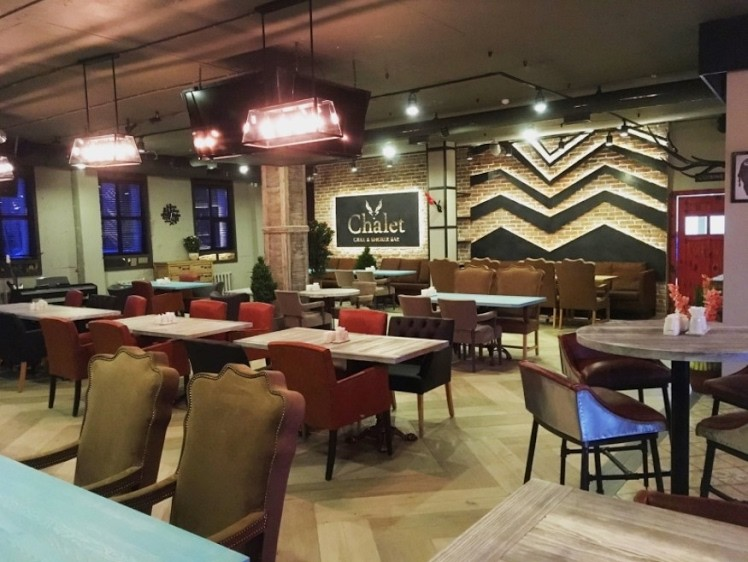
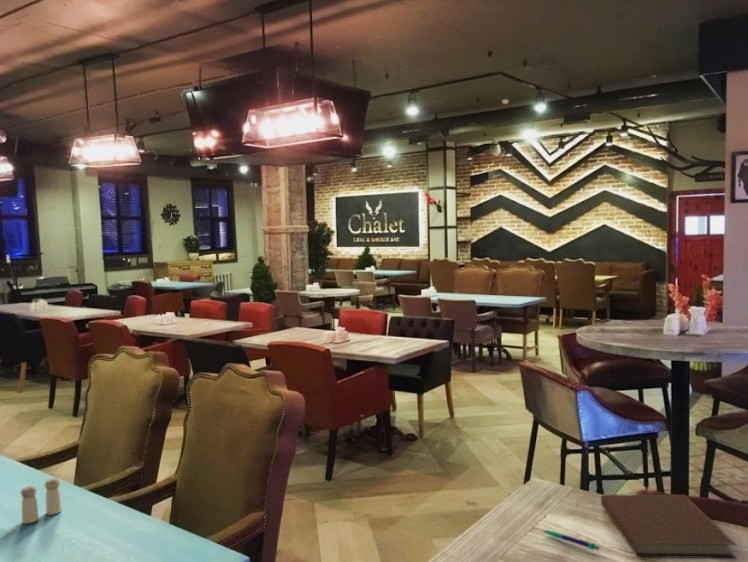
+ salt and pepper shaker (36, 499)
+ notebook (662, 523)
+ pen (569, 538)
